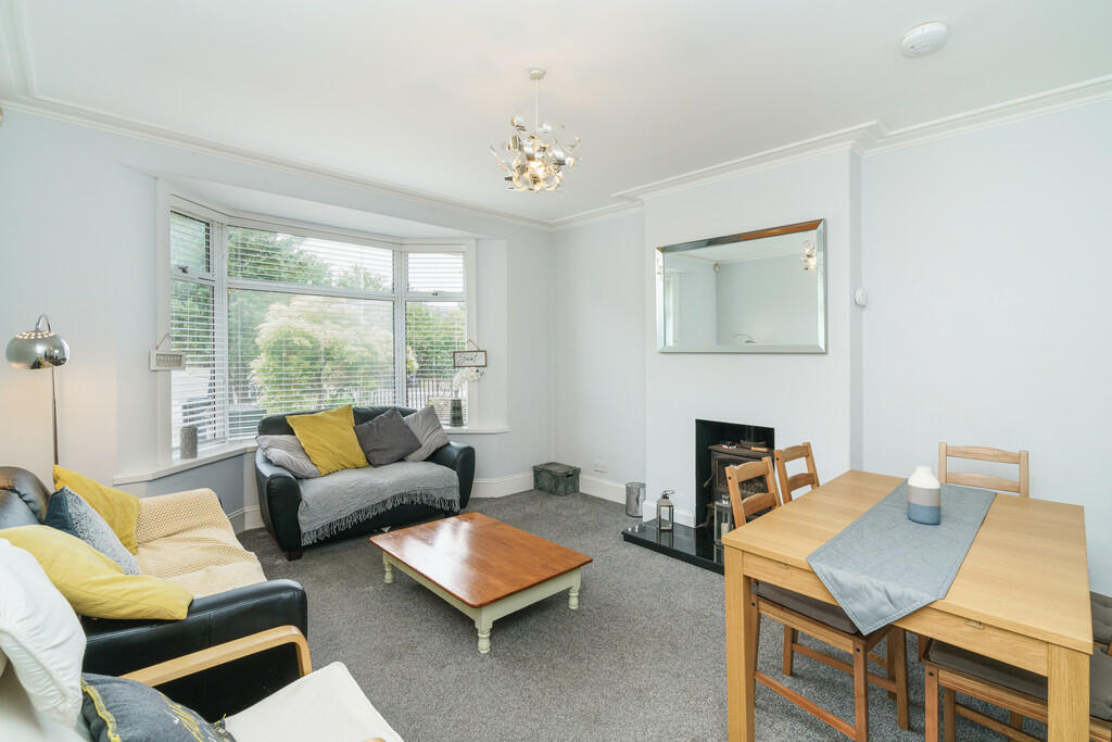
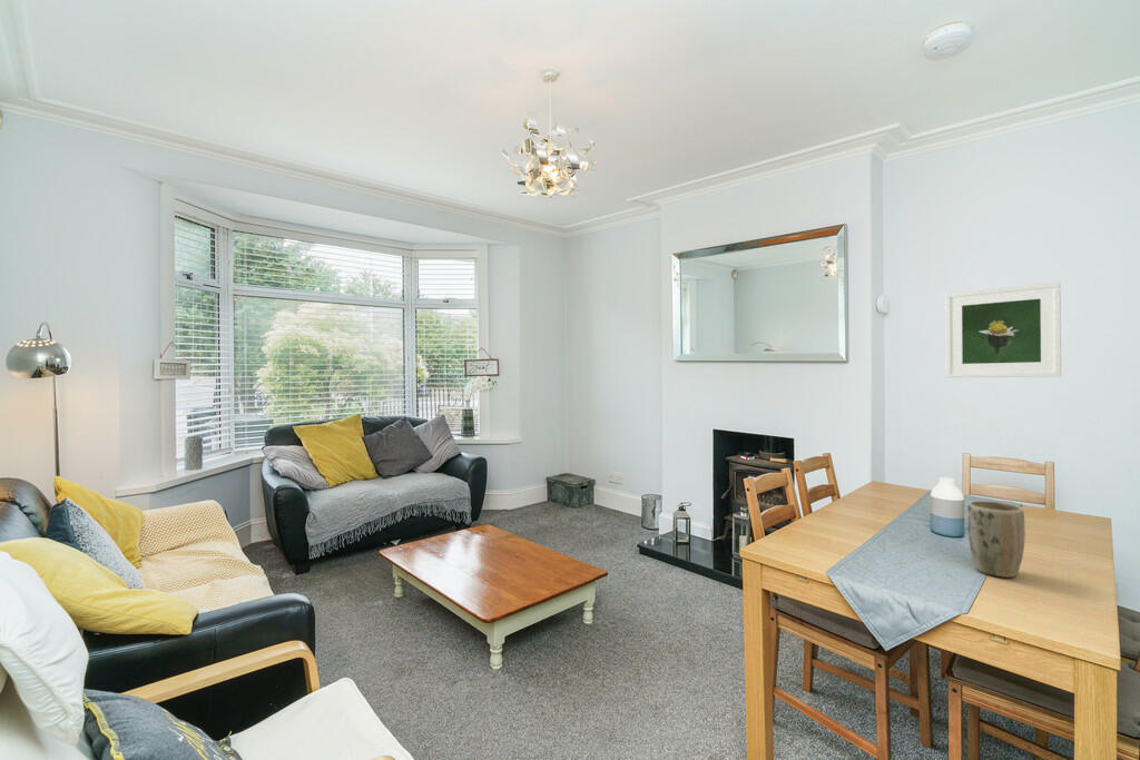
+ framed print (1000, 333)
+ plant pot (995, 539)
